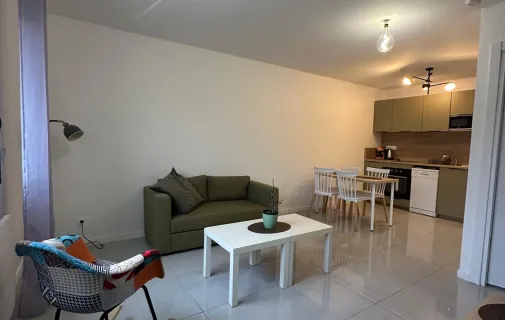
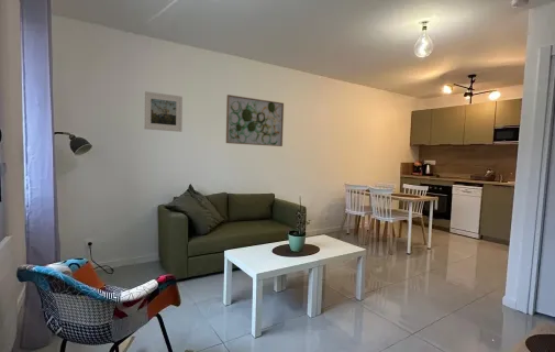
+ wall art (256, 122)
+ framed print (163, 112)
